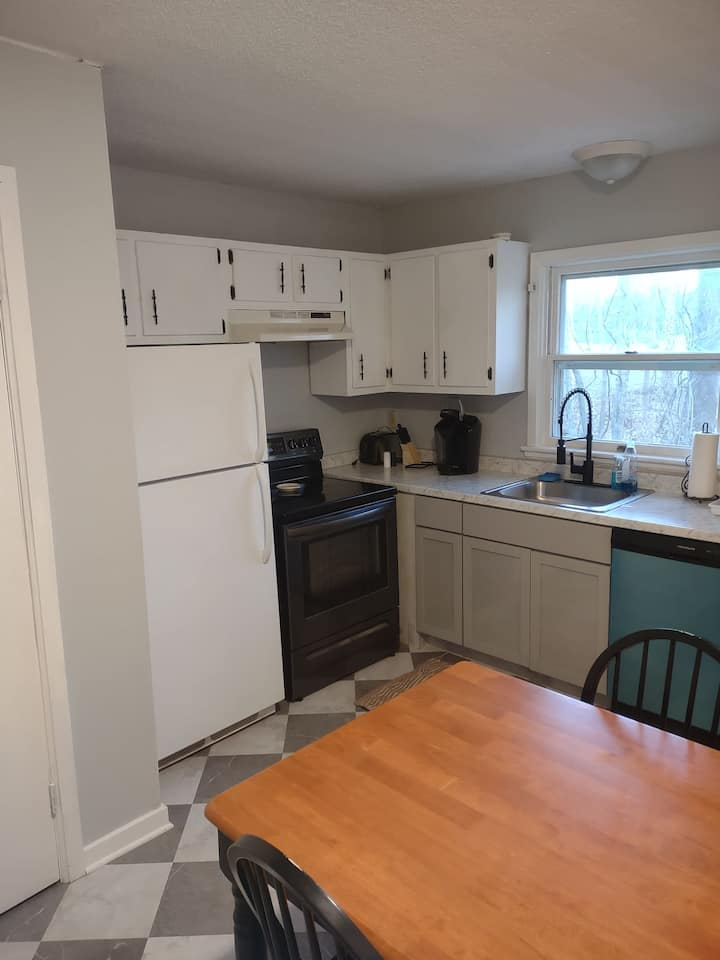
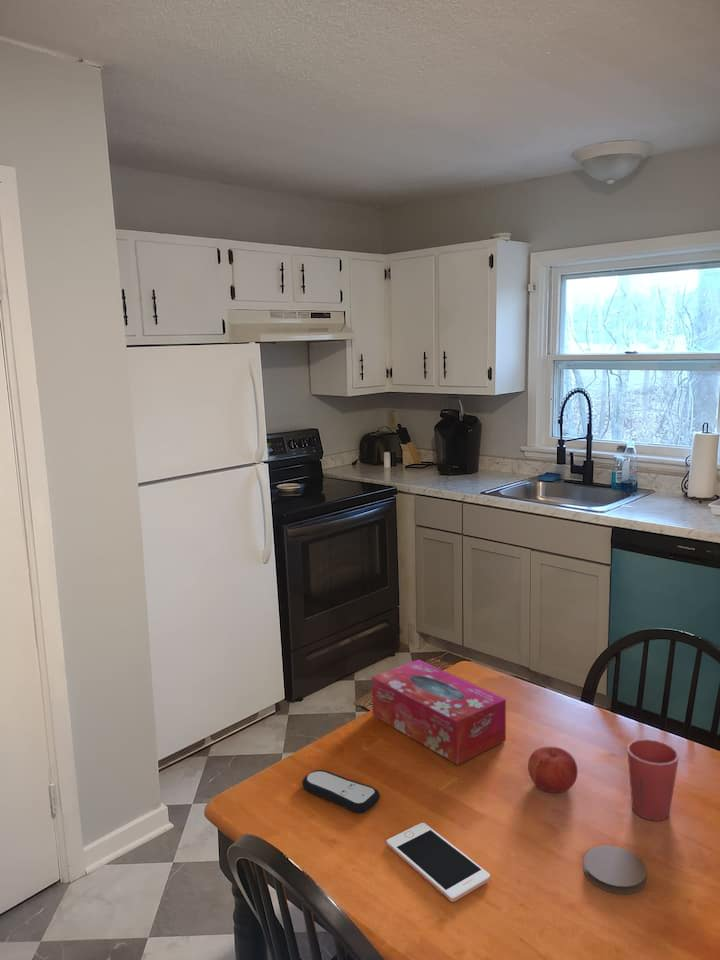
+ cup (651, 780)
+ fruit (552, 767)
+ remote control (339, 789)
+ cell phone (436, 859)
+ tissue box (436, 707)
+ coaster (614, 868)
